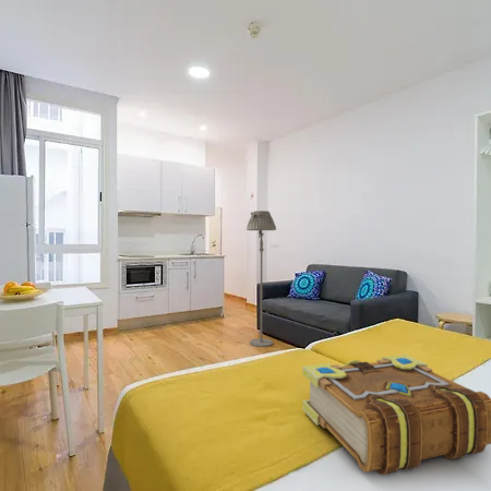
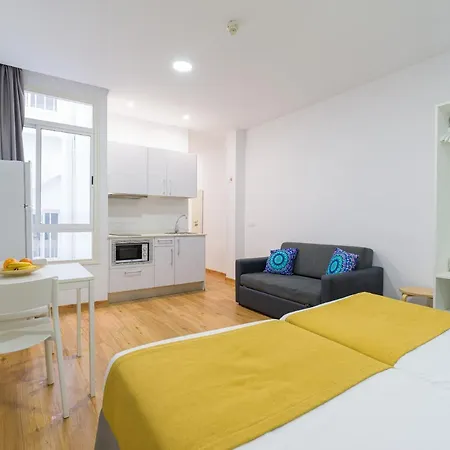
- floor lamp (261, 277)
- book (382, 398)
